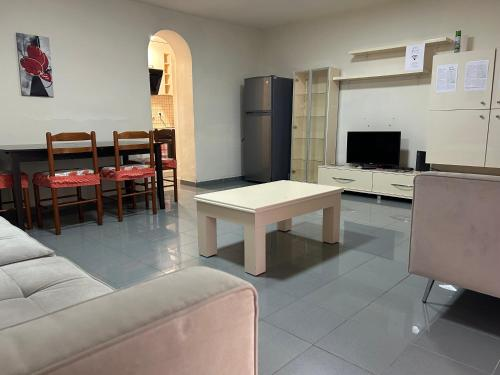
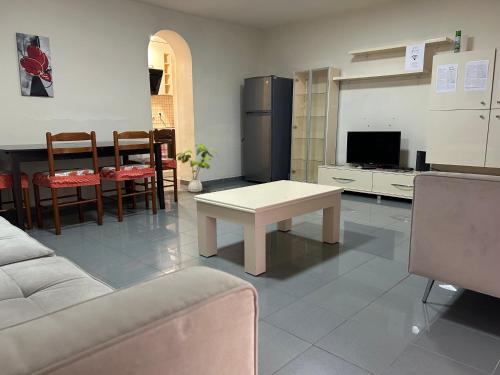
+ house plant (201, 167)
